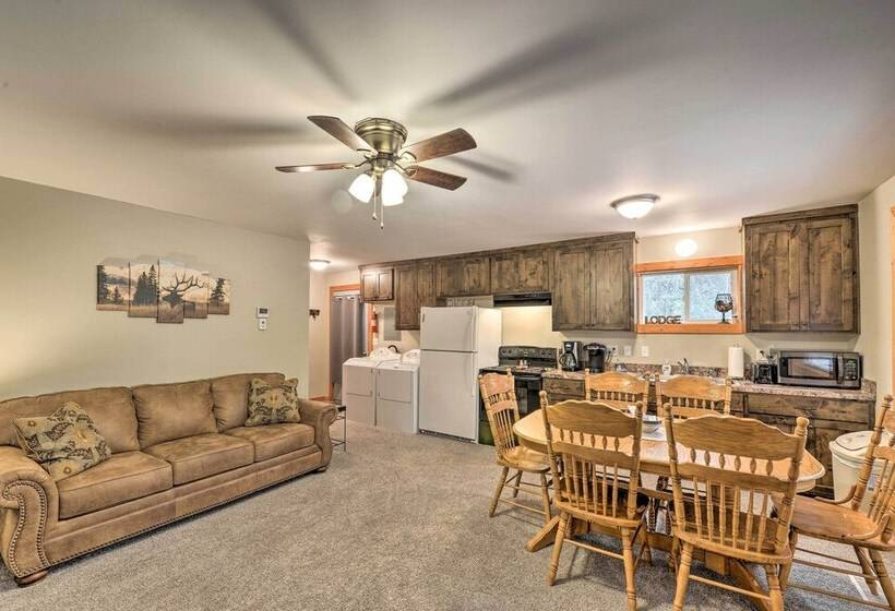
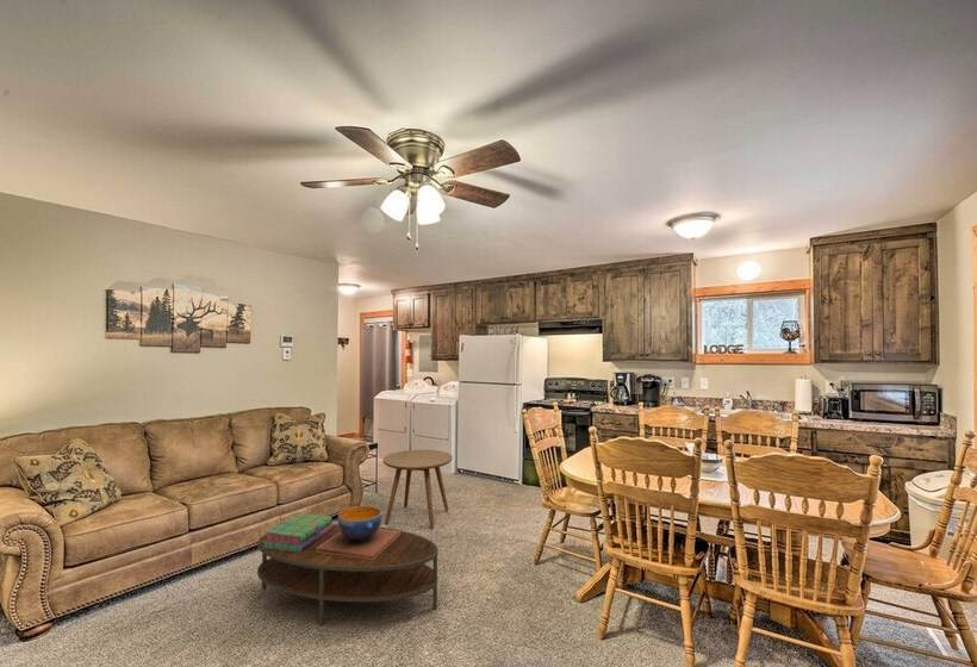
+ side table (425, 487)
+ stack of books (299, 530)
+ decorative bowl (360, 526)
+ coffee table (346, 571)
